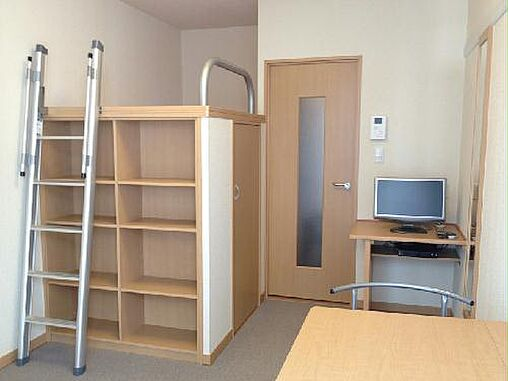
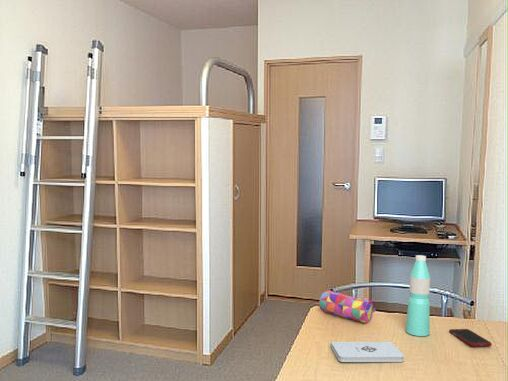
+ notepad (366, 351)
+ pencil case (346, 305)
+ water bottle (419, 294)
+ cell phone (469, 337)
